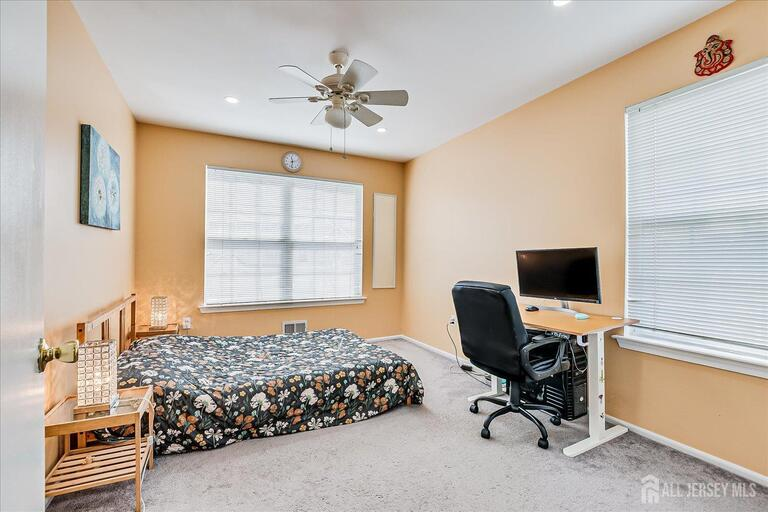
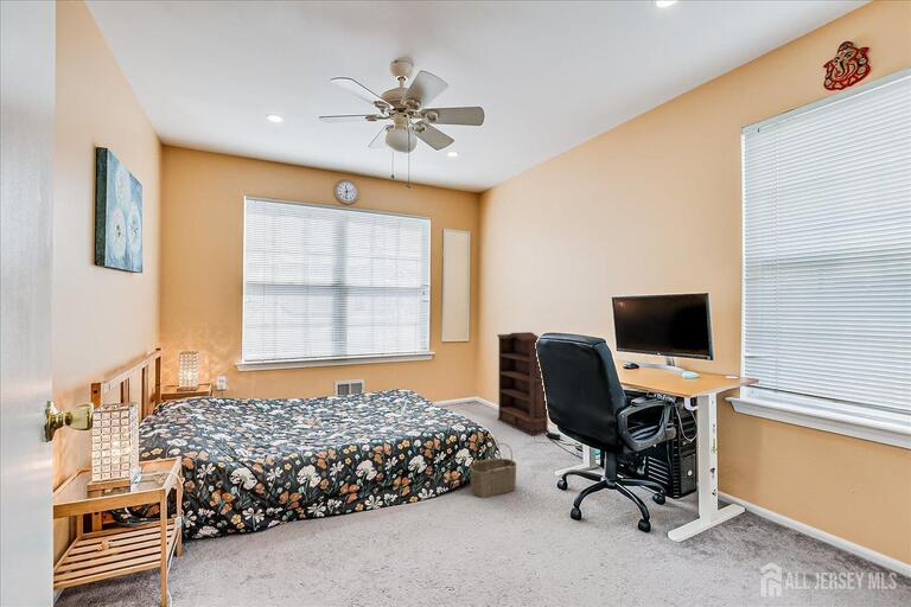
+ wicker basket (492, 465)
+ bookshelf (522, 378)
